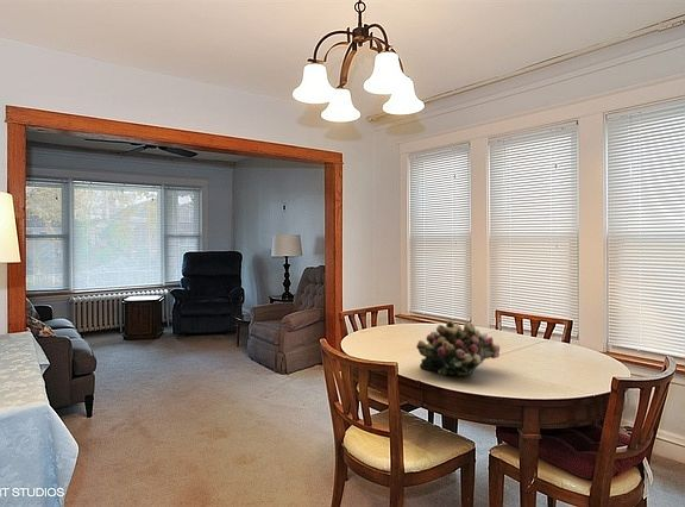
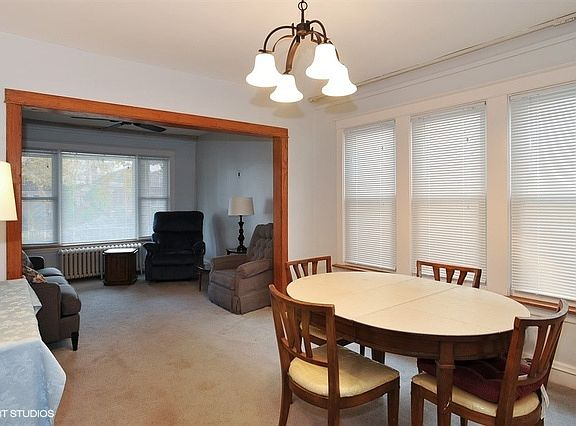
- flower arrangement (455, 345)
